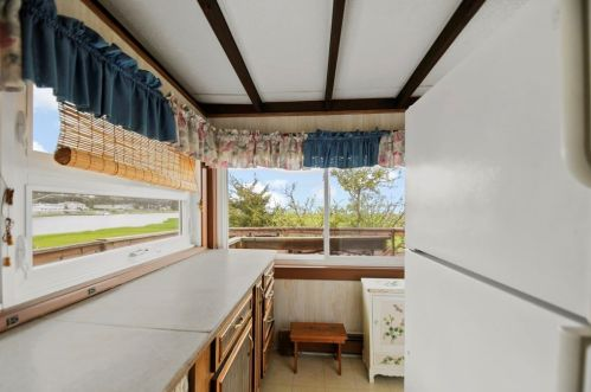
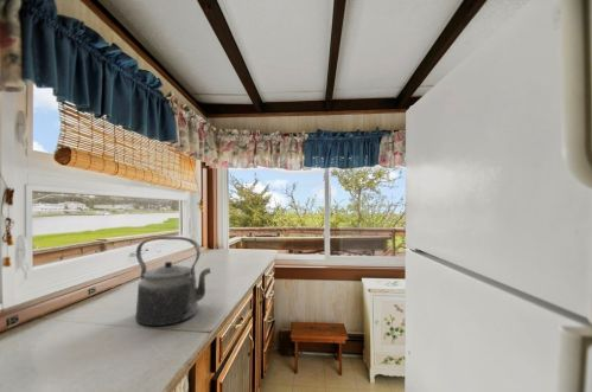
+ kettle (173, 275)
